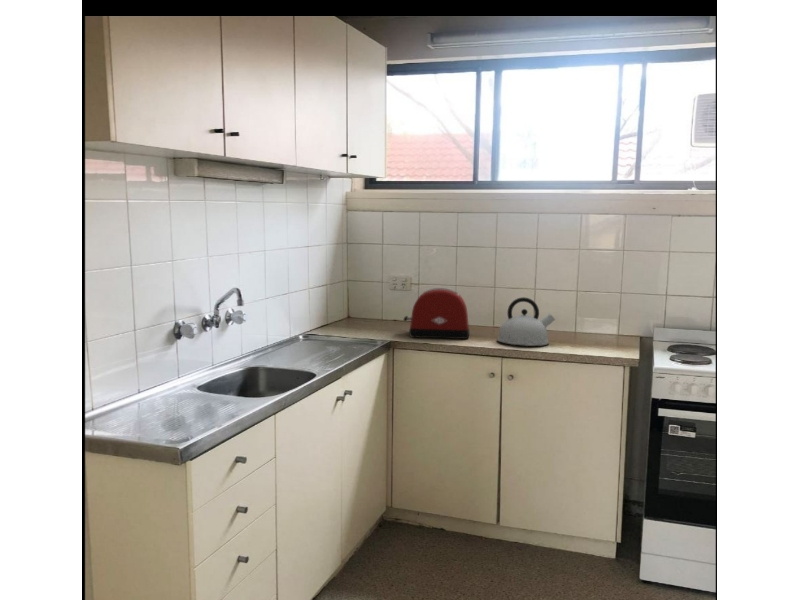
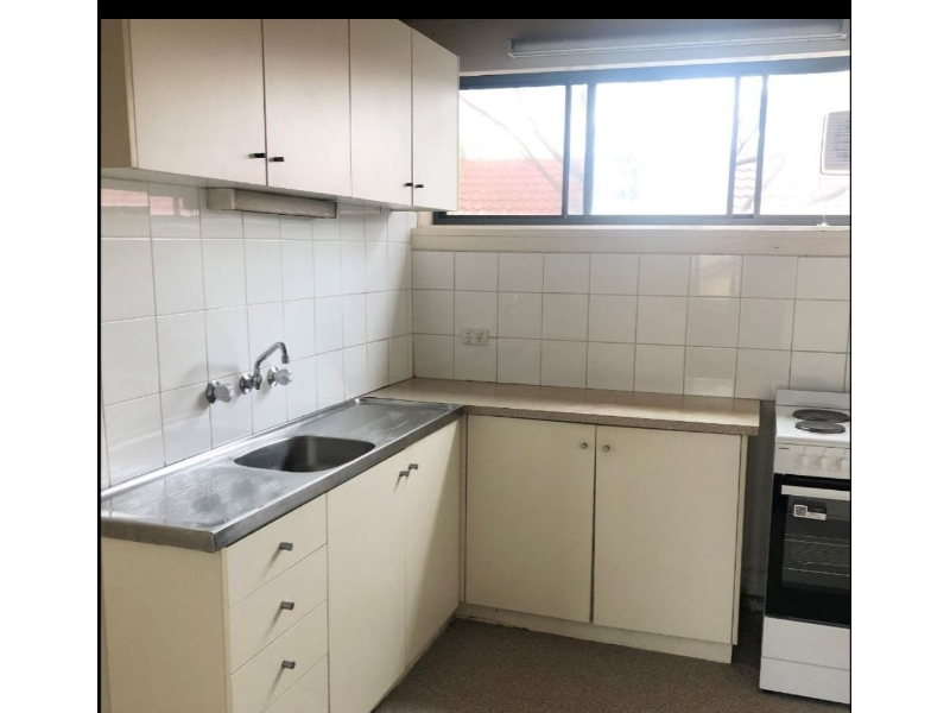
- kettle (526, 319)
- toaster (440, 312)
